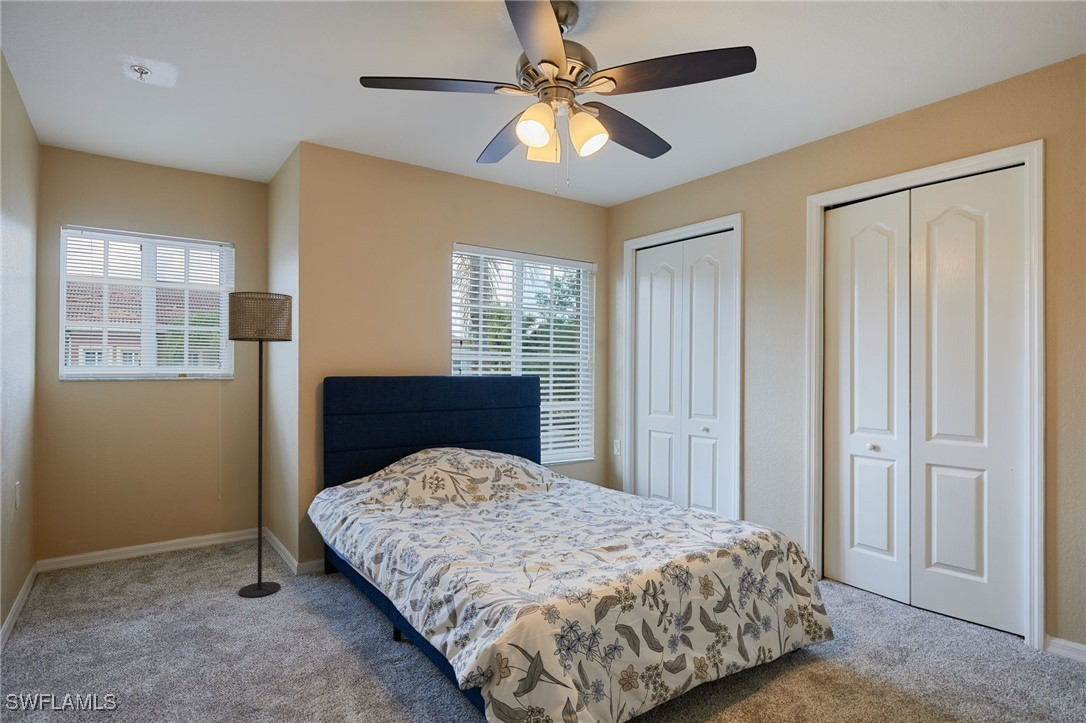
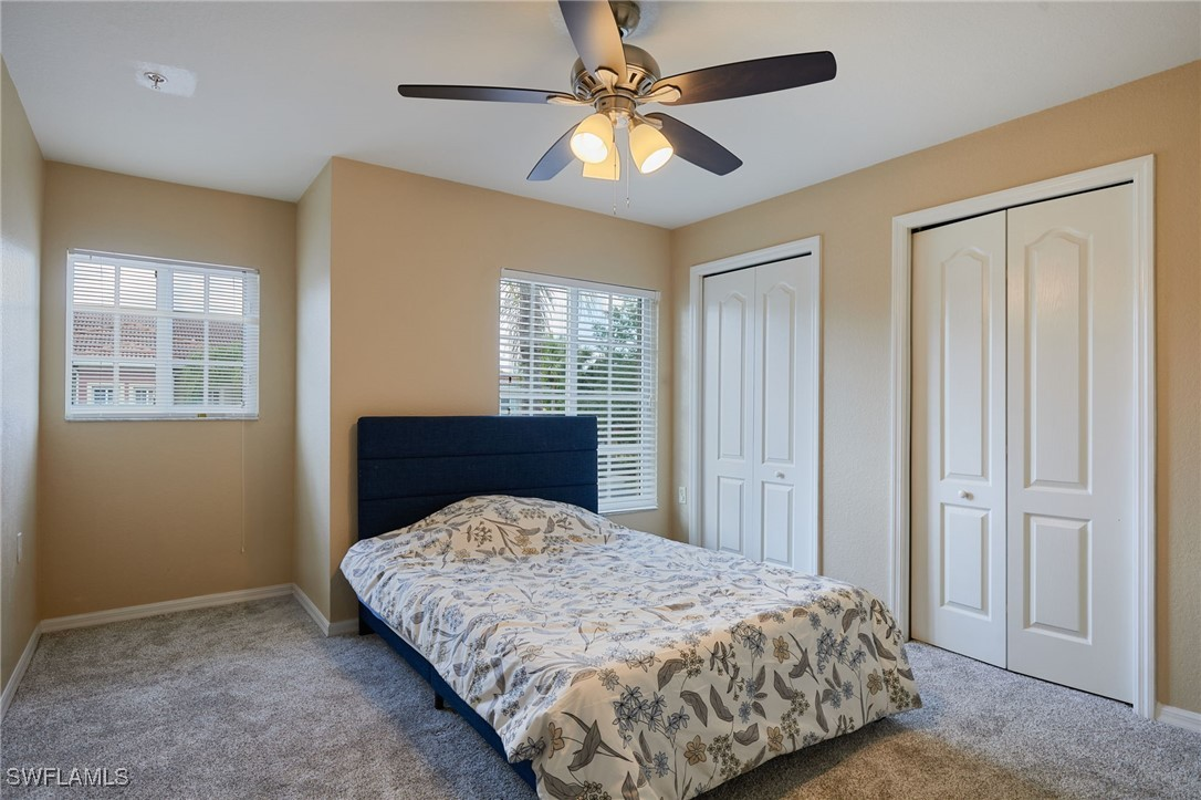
- floor lamp (260, 442)
